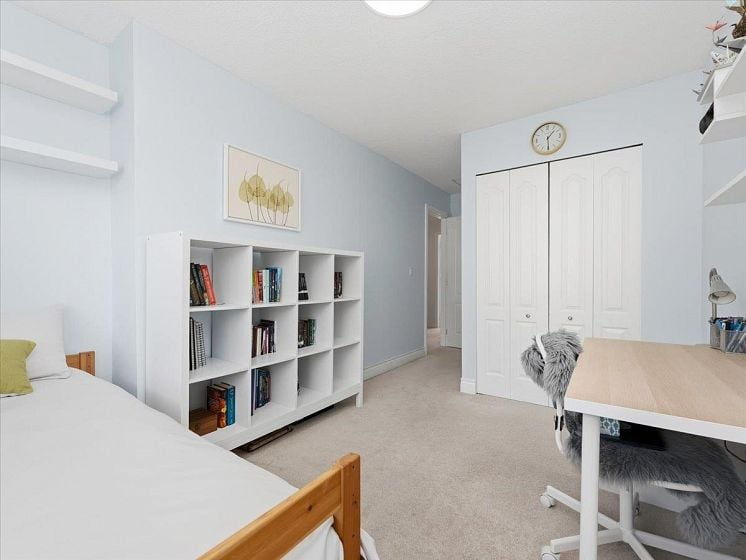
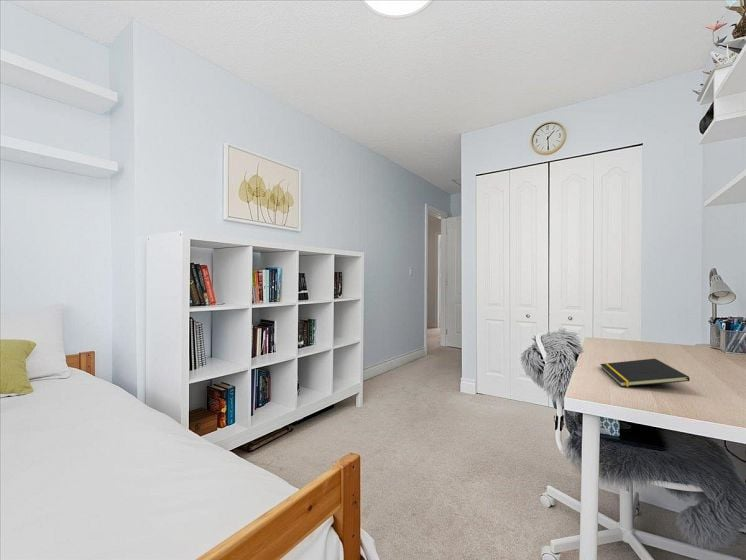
+ notepad (639, 371)
